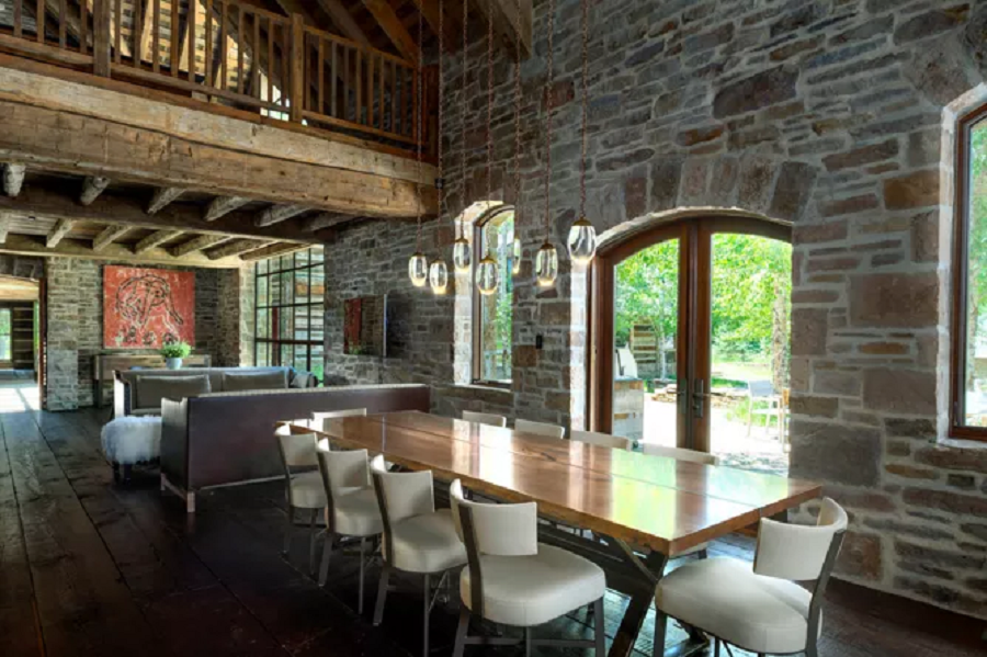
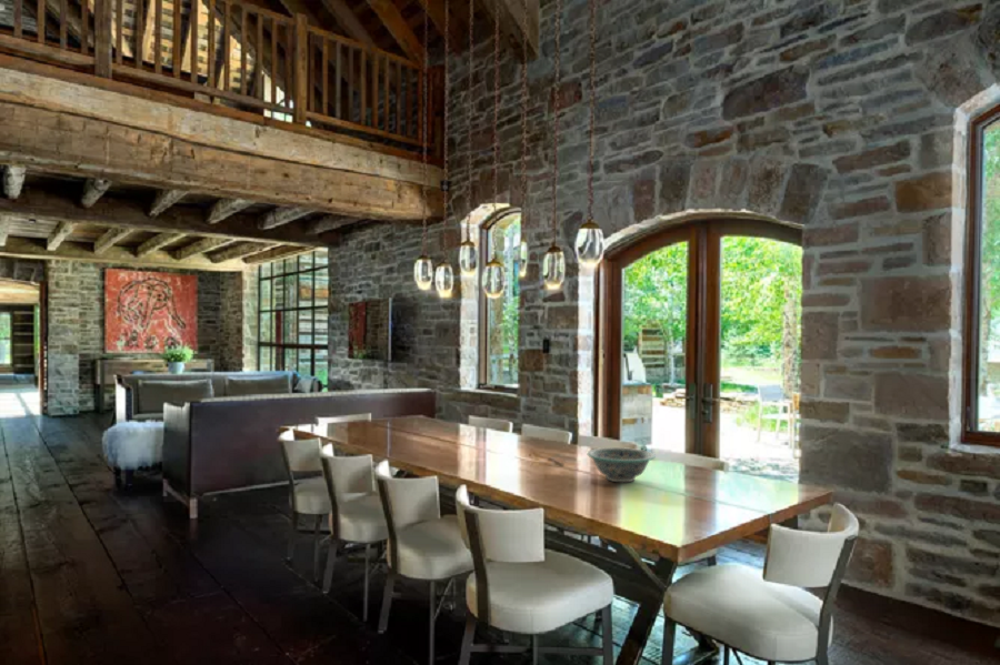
+ decorative bowl (620, 466)
